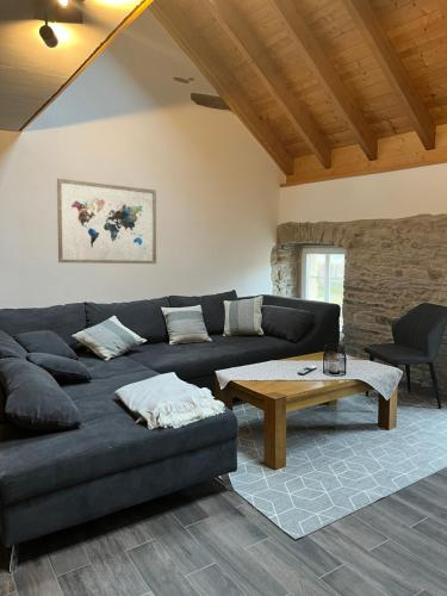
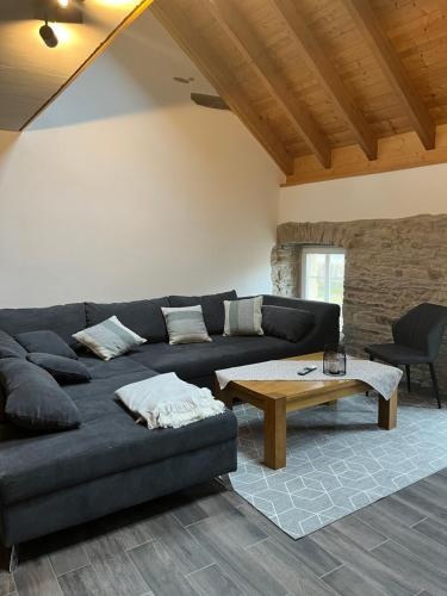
- wall art (110, 224)
